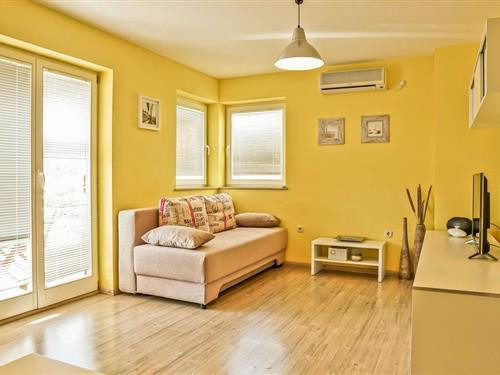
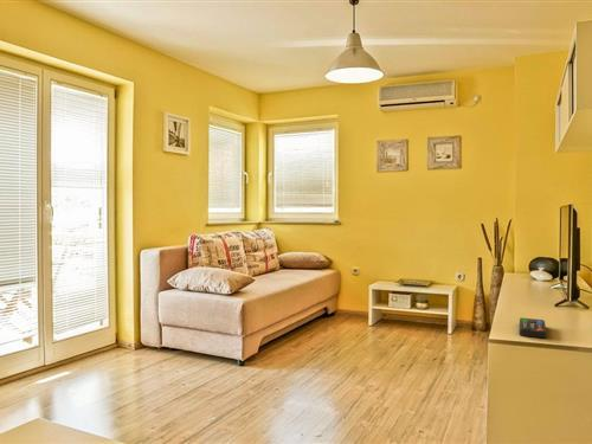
+ remote control (532, 327)
